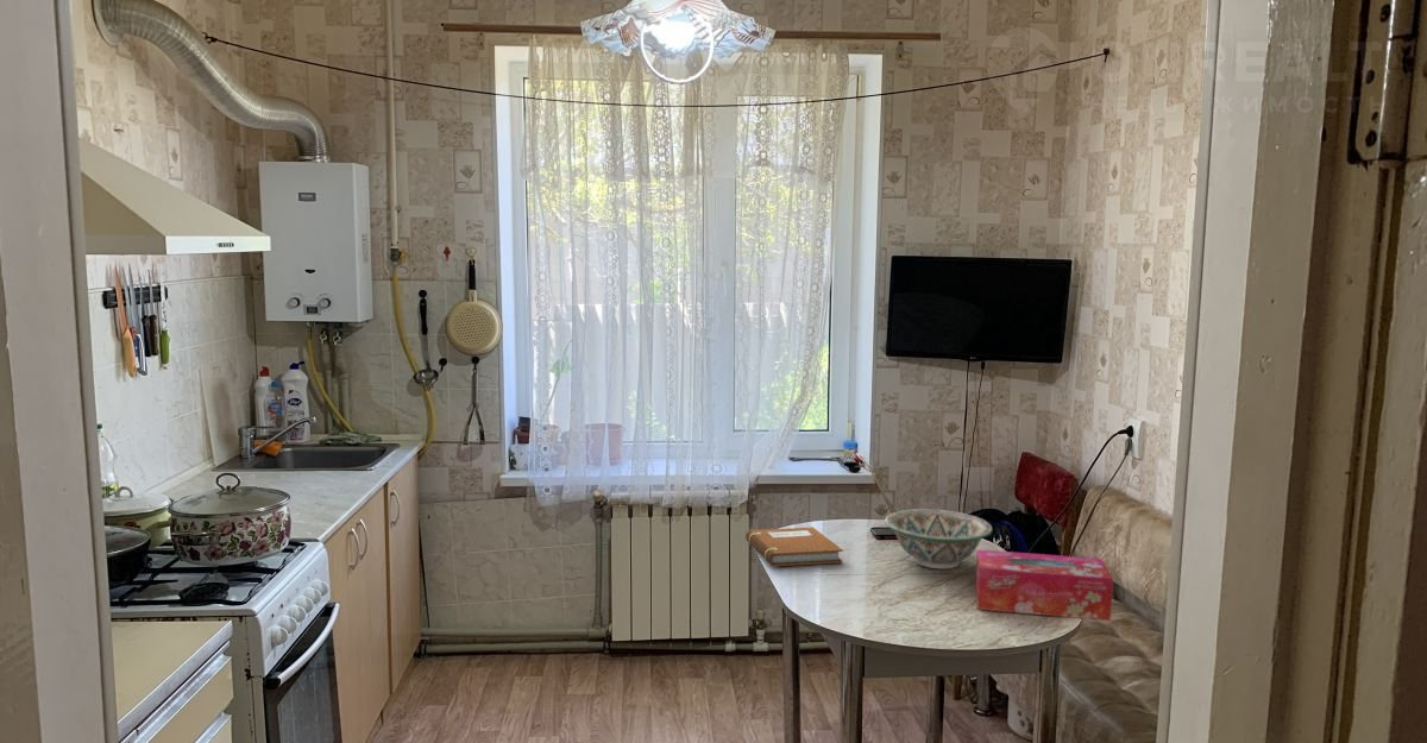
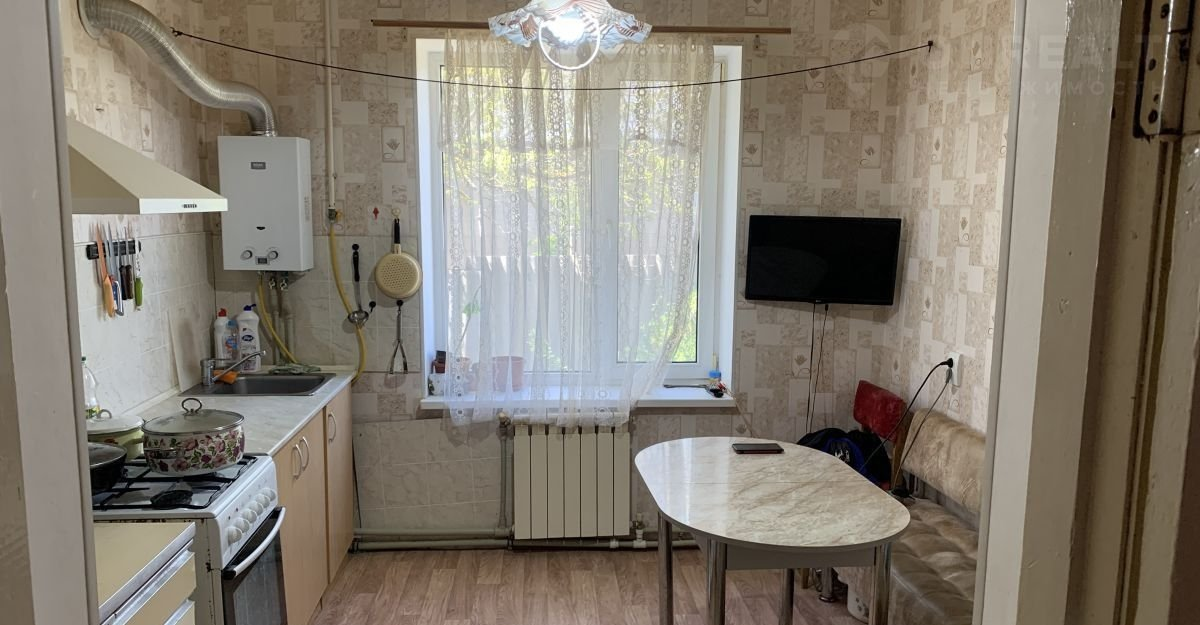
- notebook (791, 544)
- decorative bowl (937, 542)
- tissue box (1041, 583)
